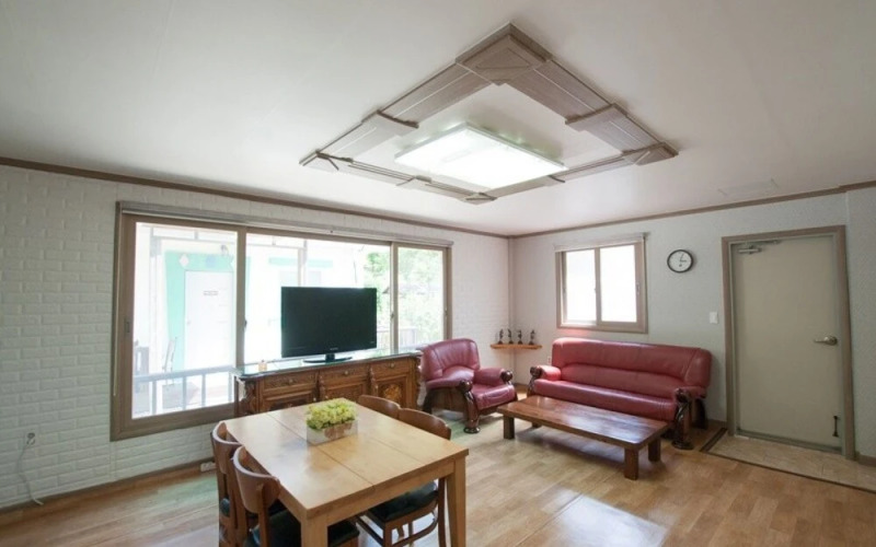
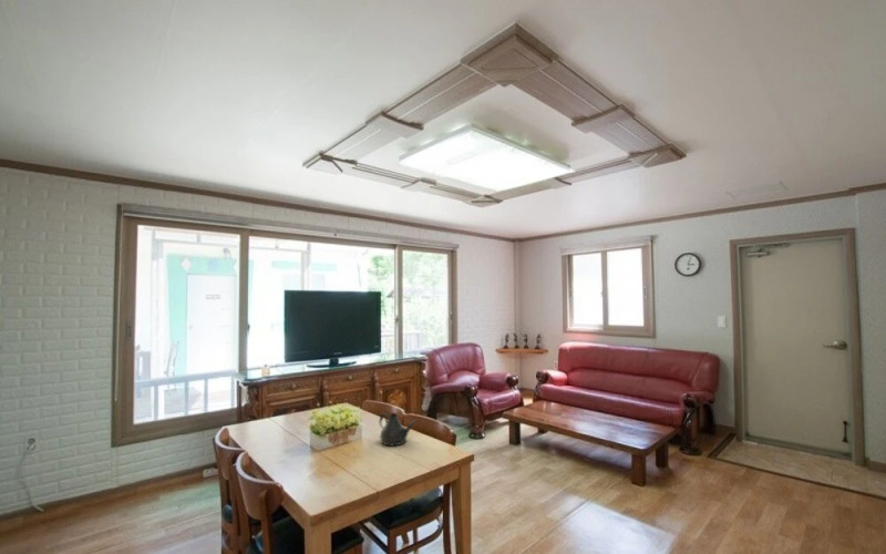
+ teapot (398, 428)
